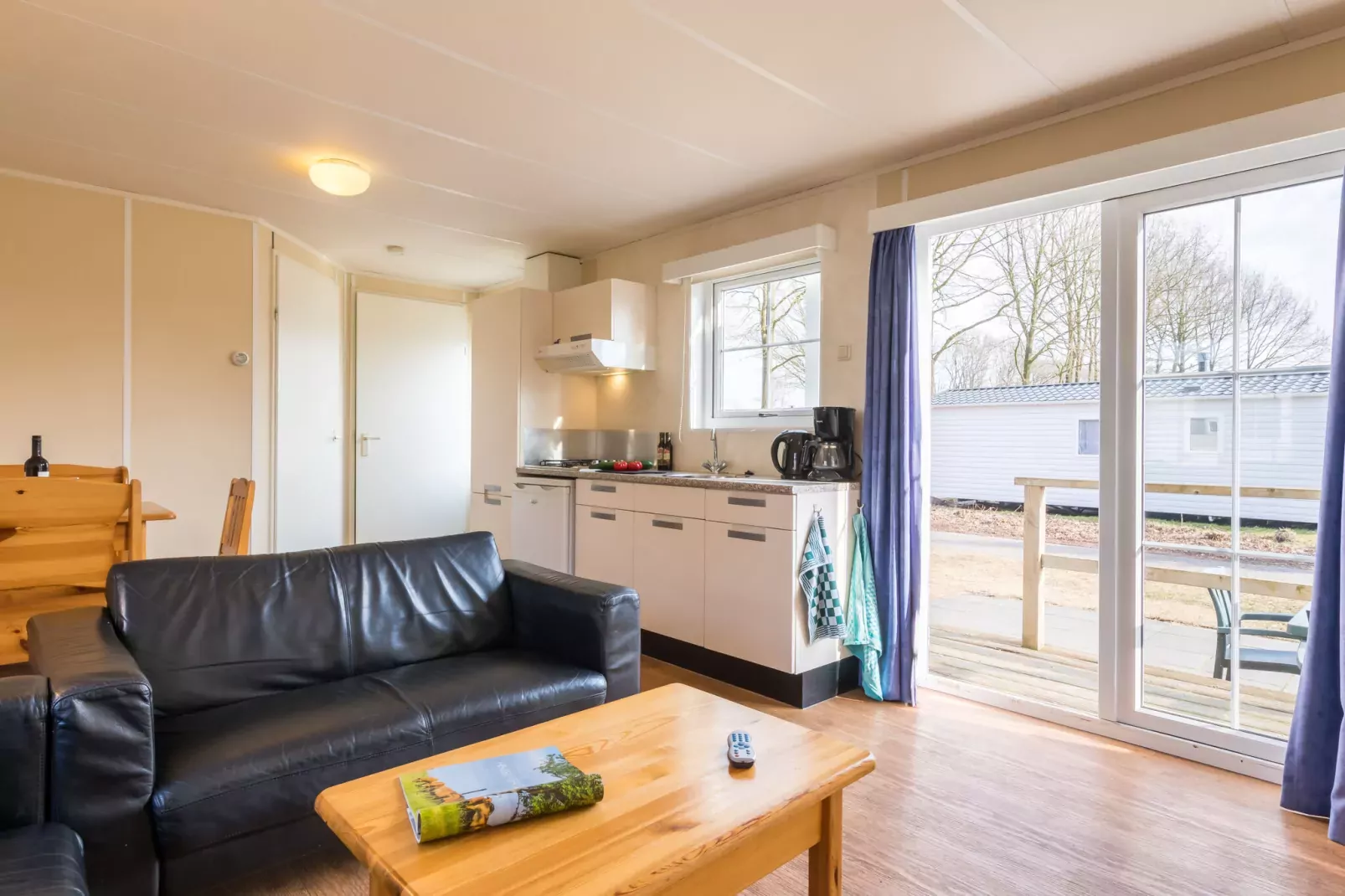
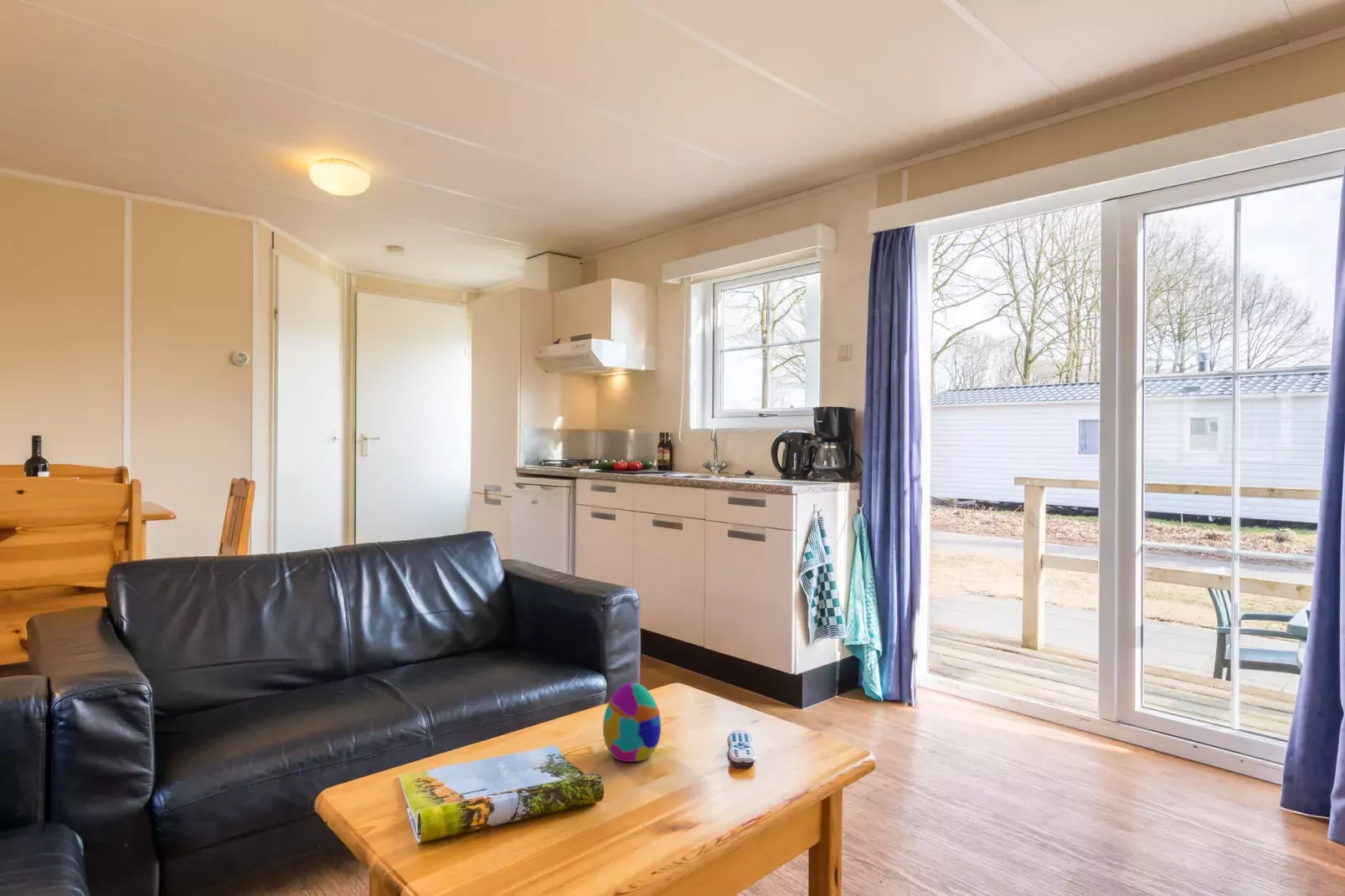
+ decorative egg (631, 718)
